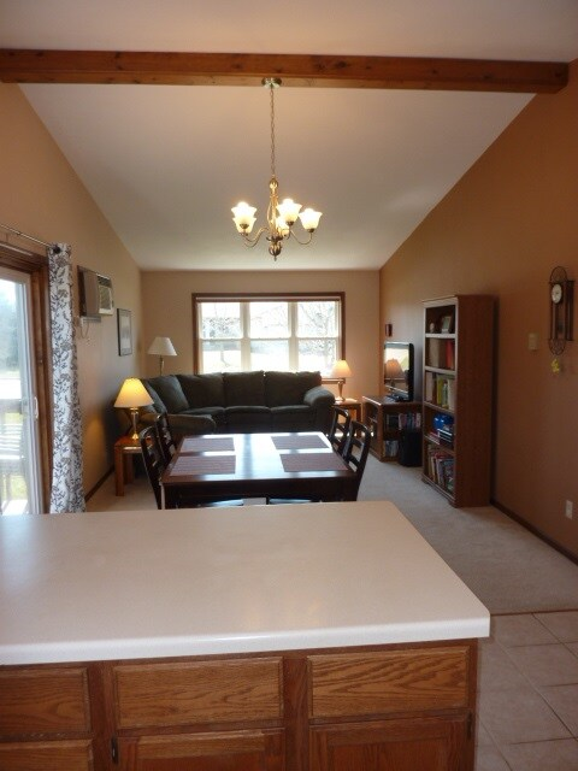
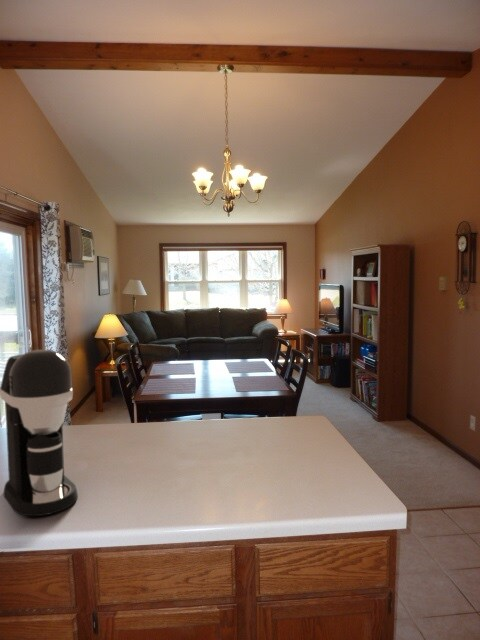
+ coffee maker (37, 422)
